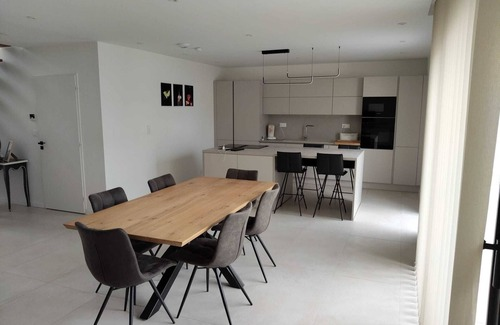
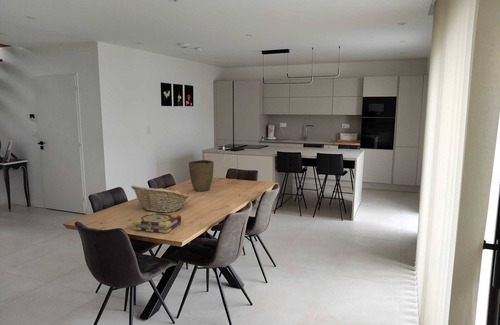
+ book (156, 221)
+ fruit basket (160, 196)
+ vase (201, 175)
